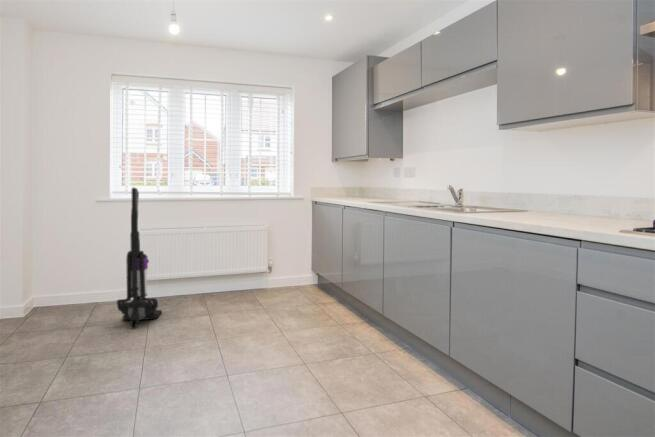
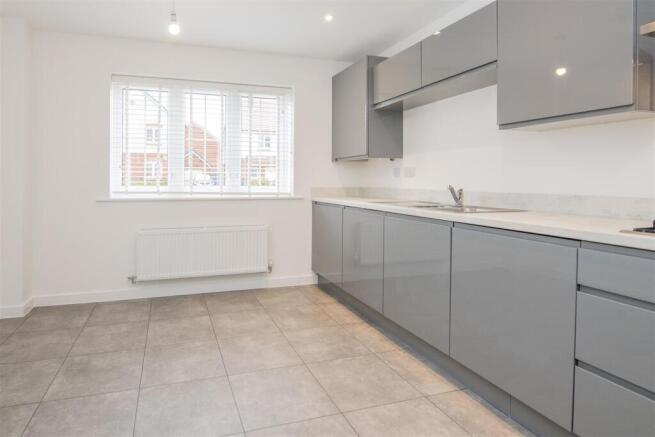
- vacuum cleaner (138, 254)
